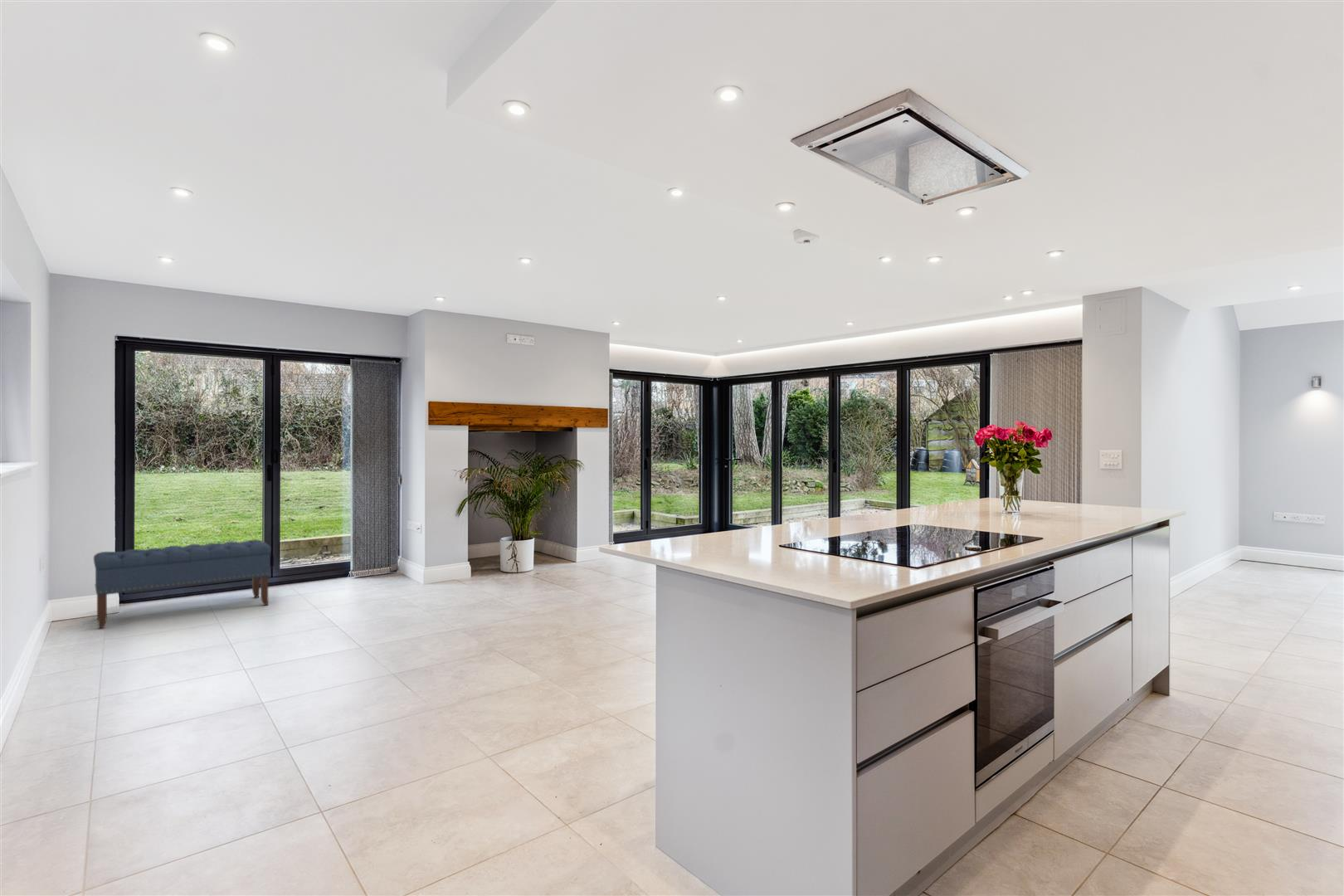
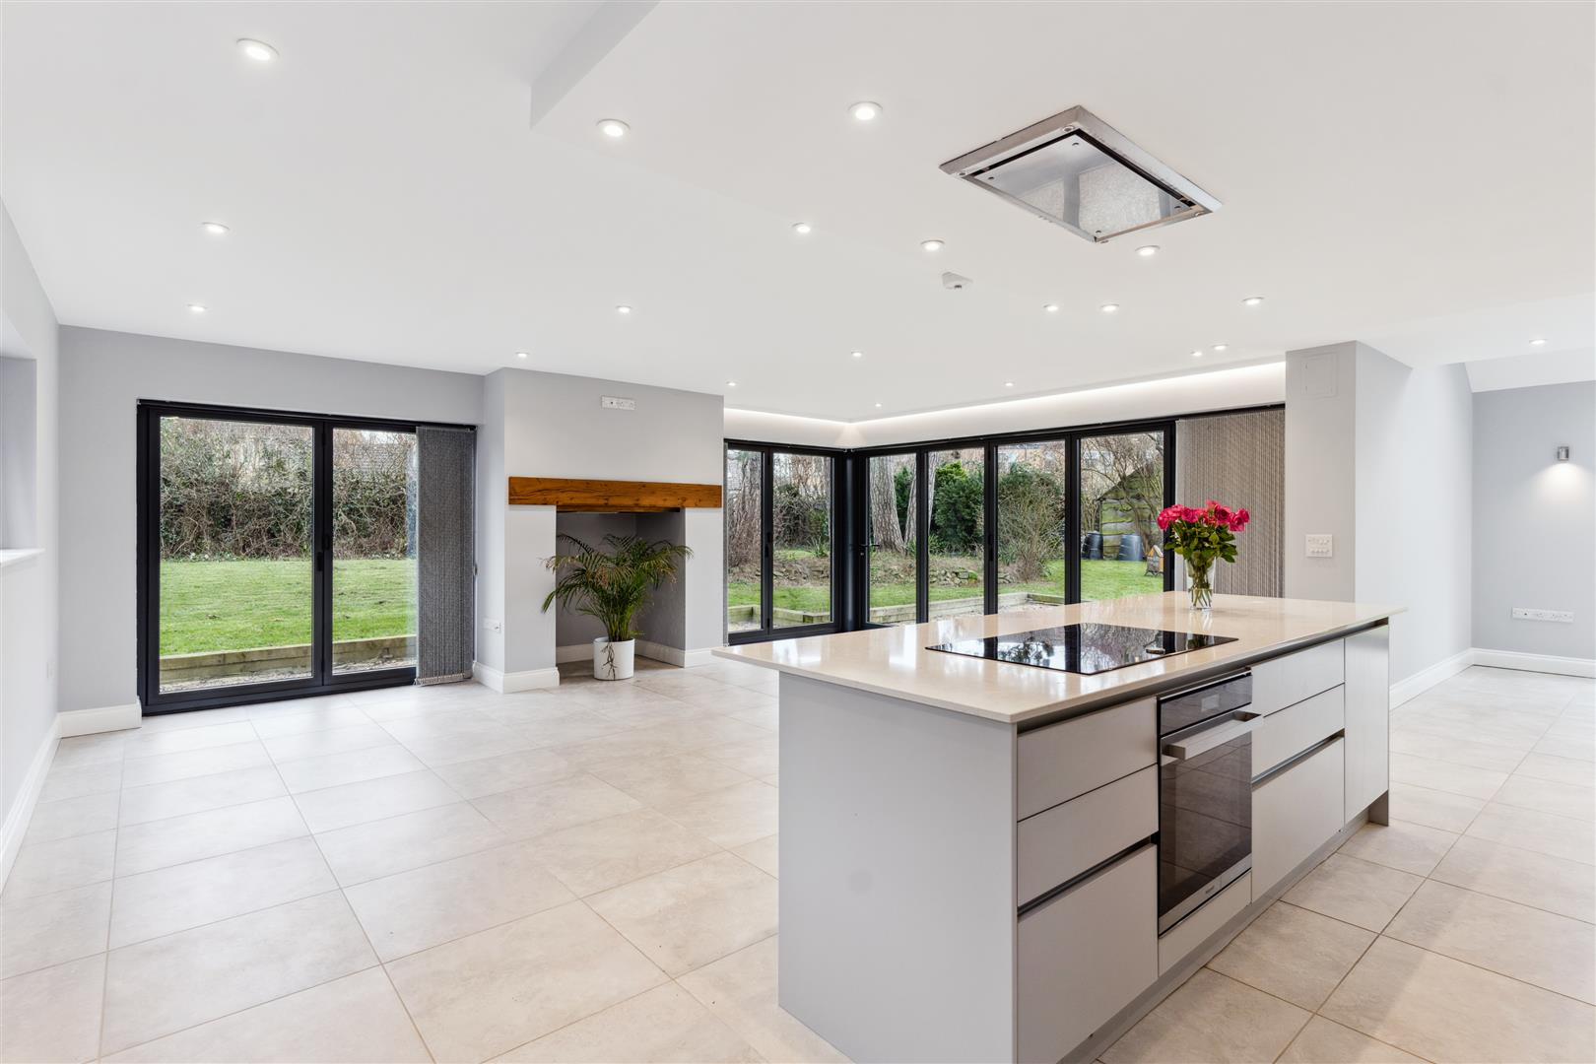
- bench (186, 578)
